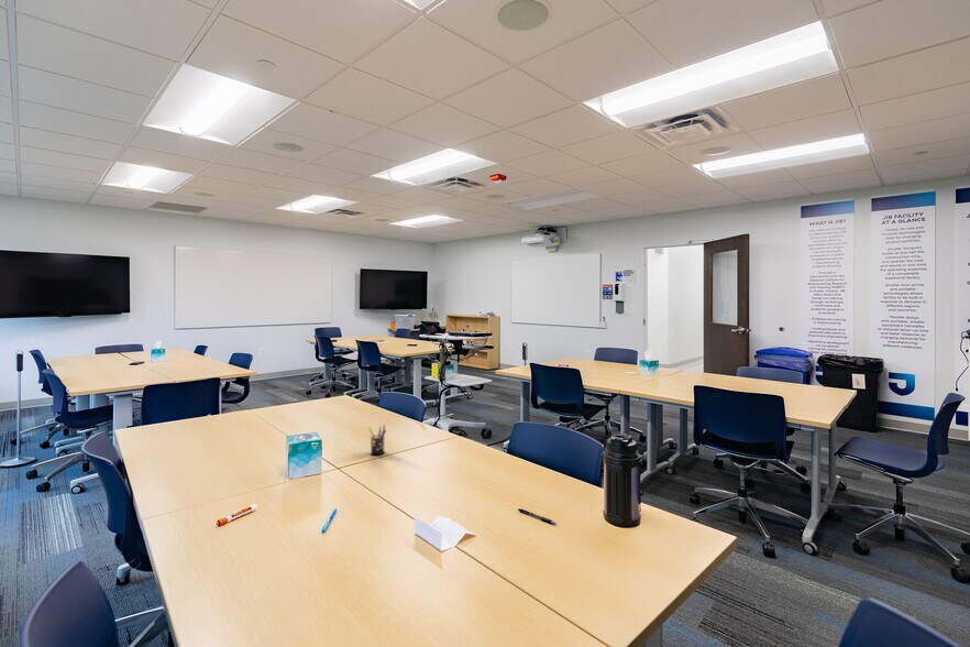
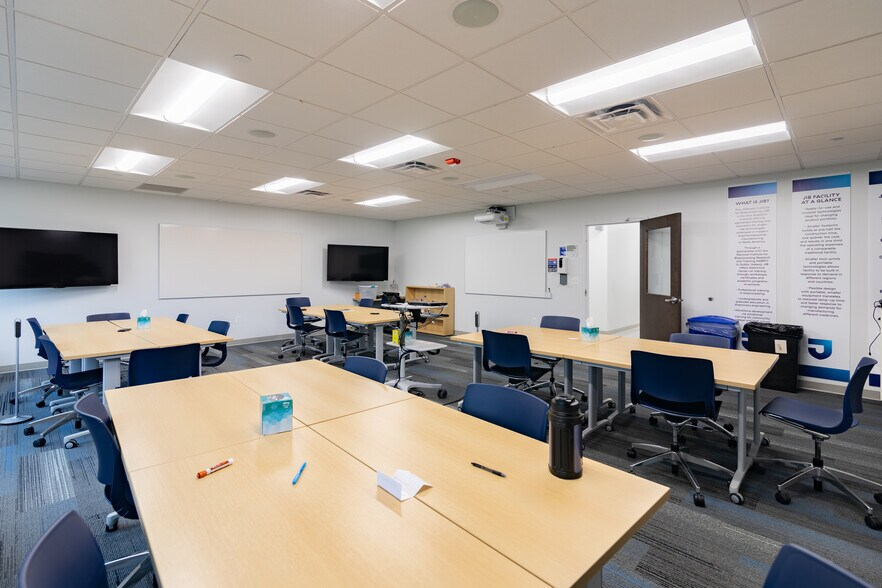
- pen holder (378, 438)
